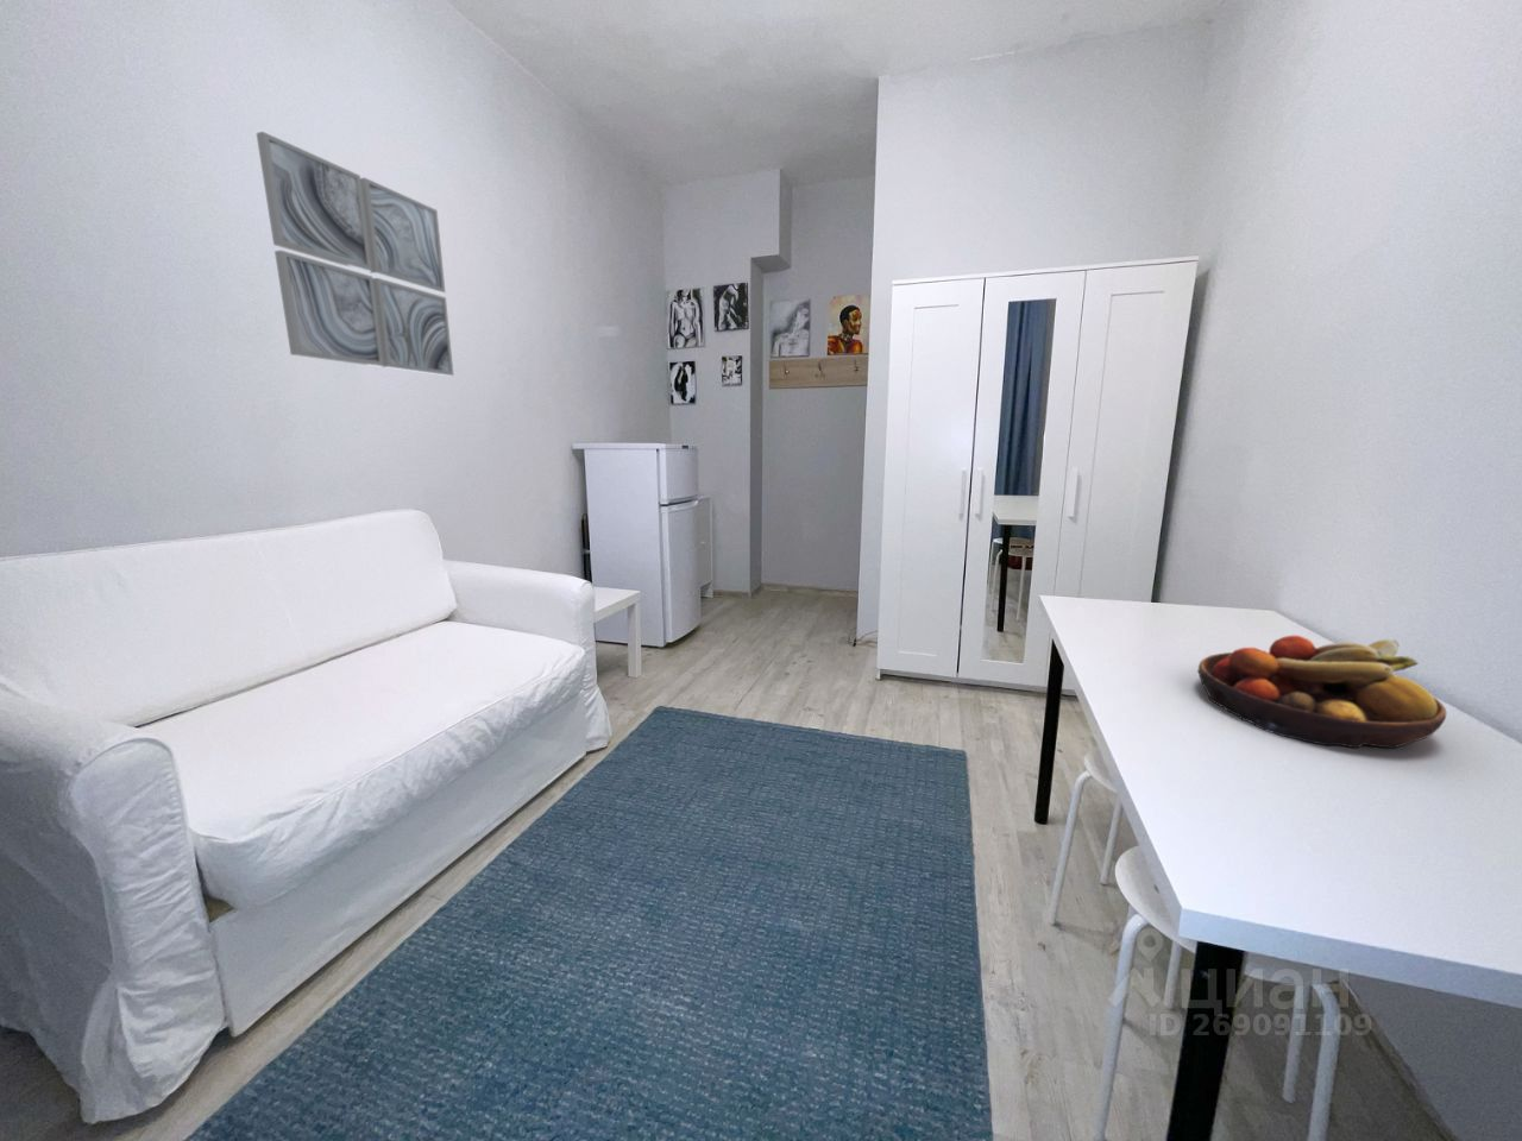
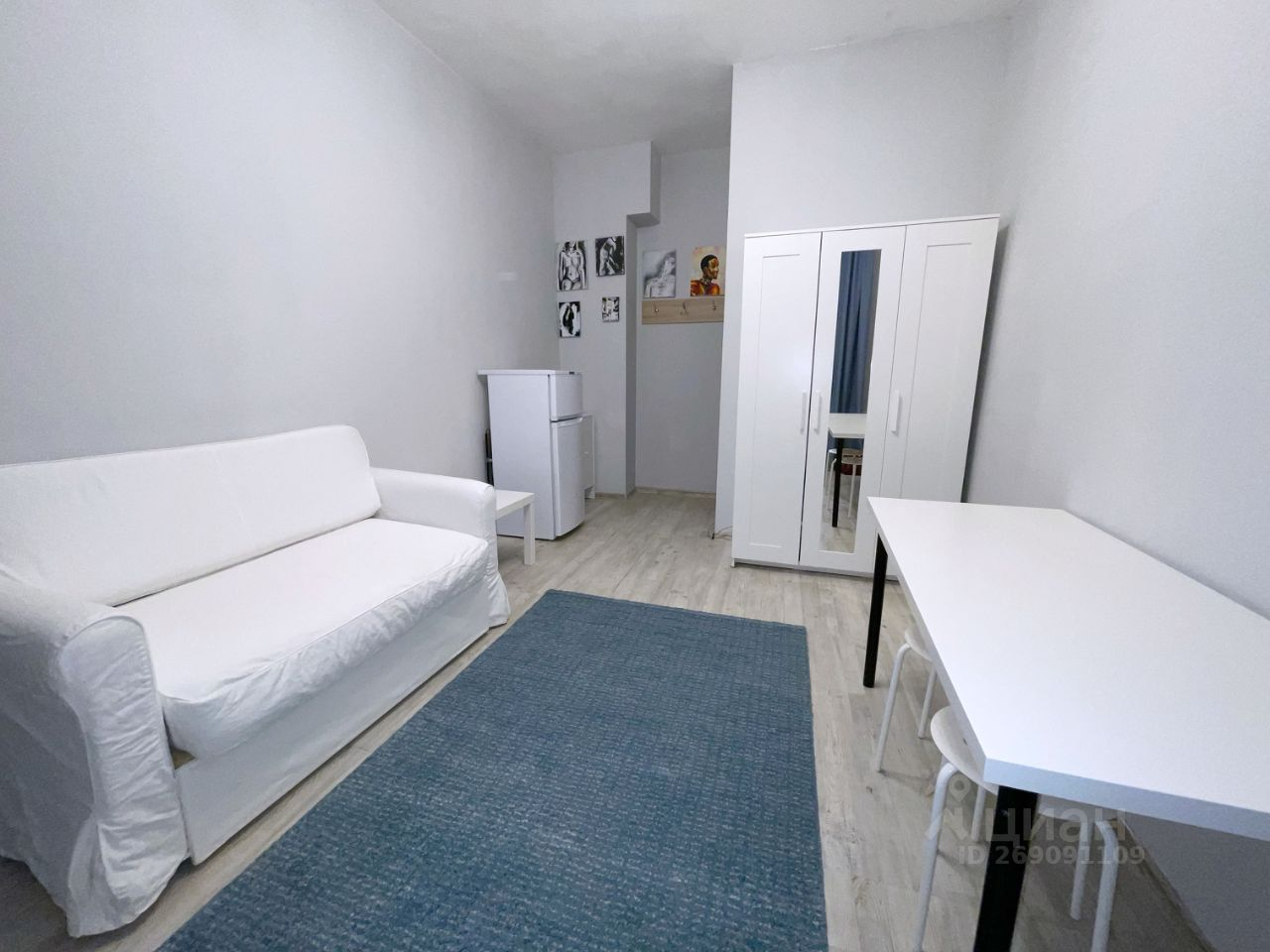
- fruit bowl (1311, 675)
- wall art (372, 276)
